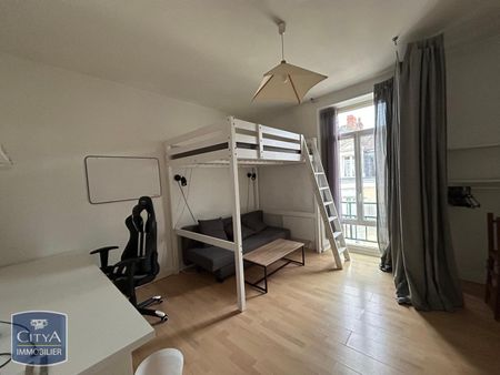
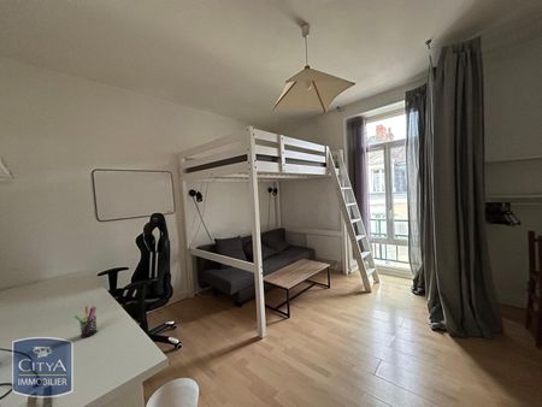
+ pen holder (86, 320)
